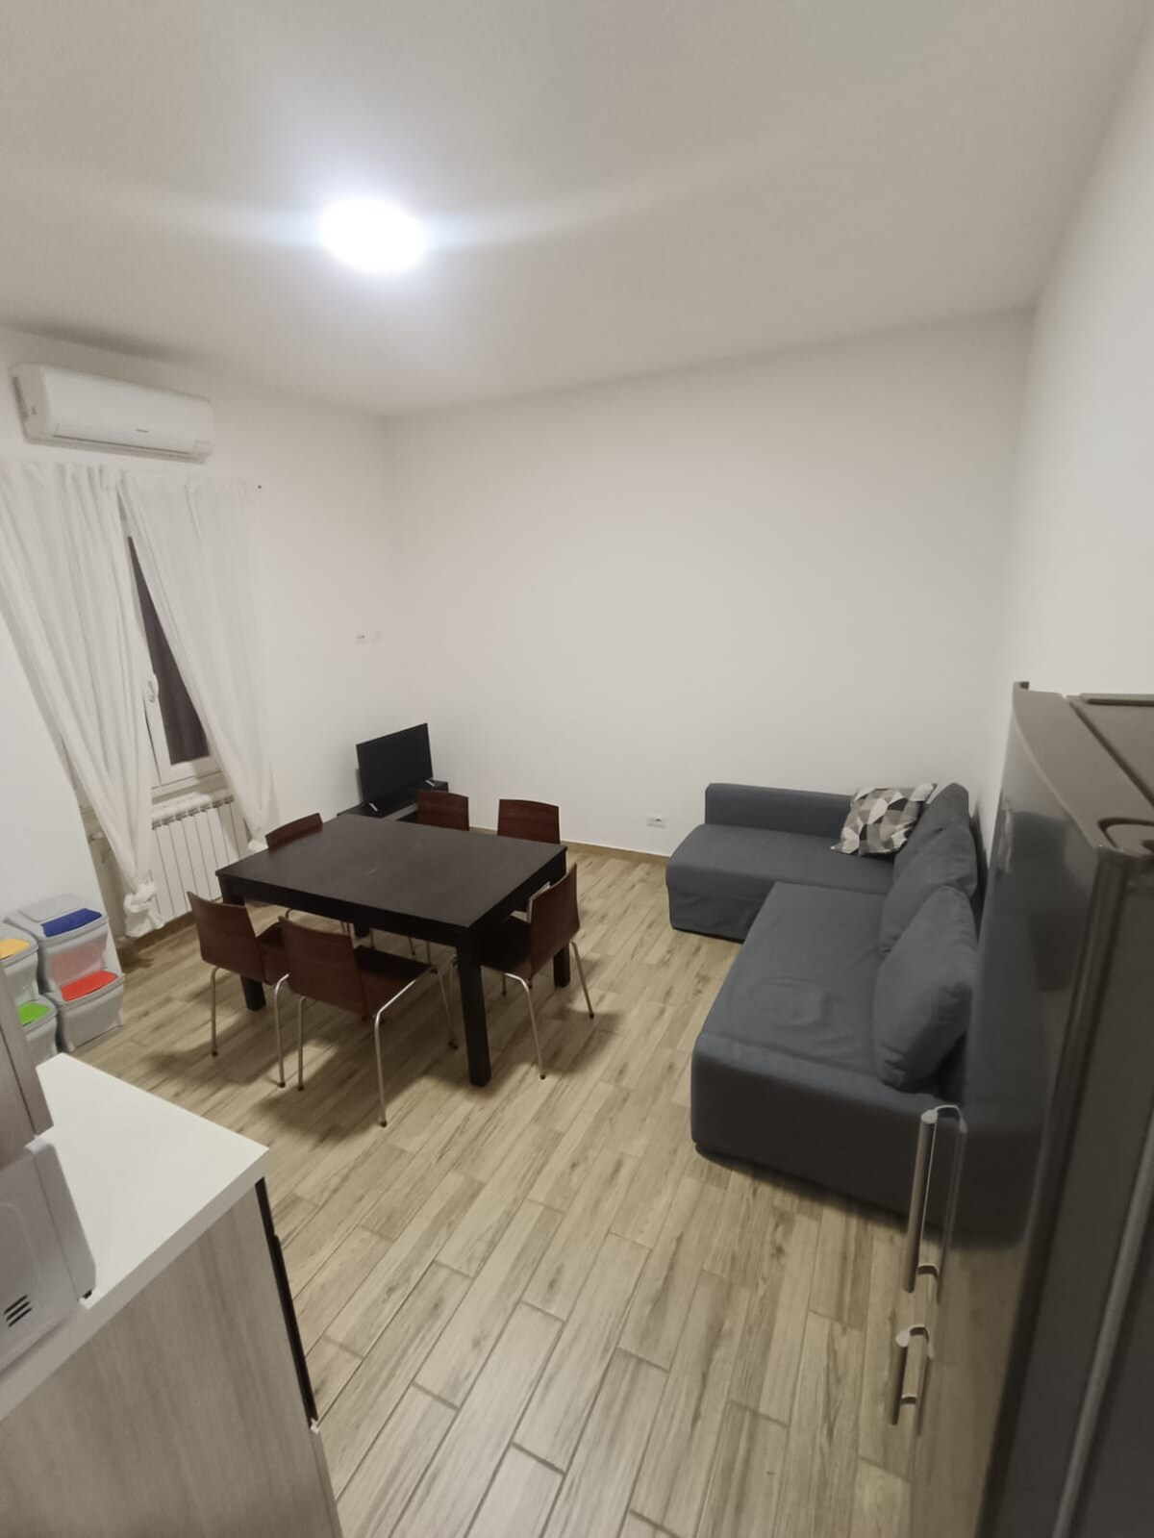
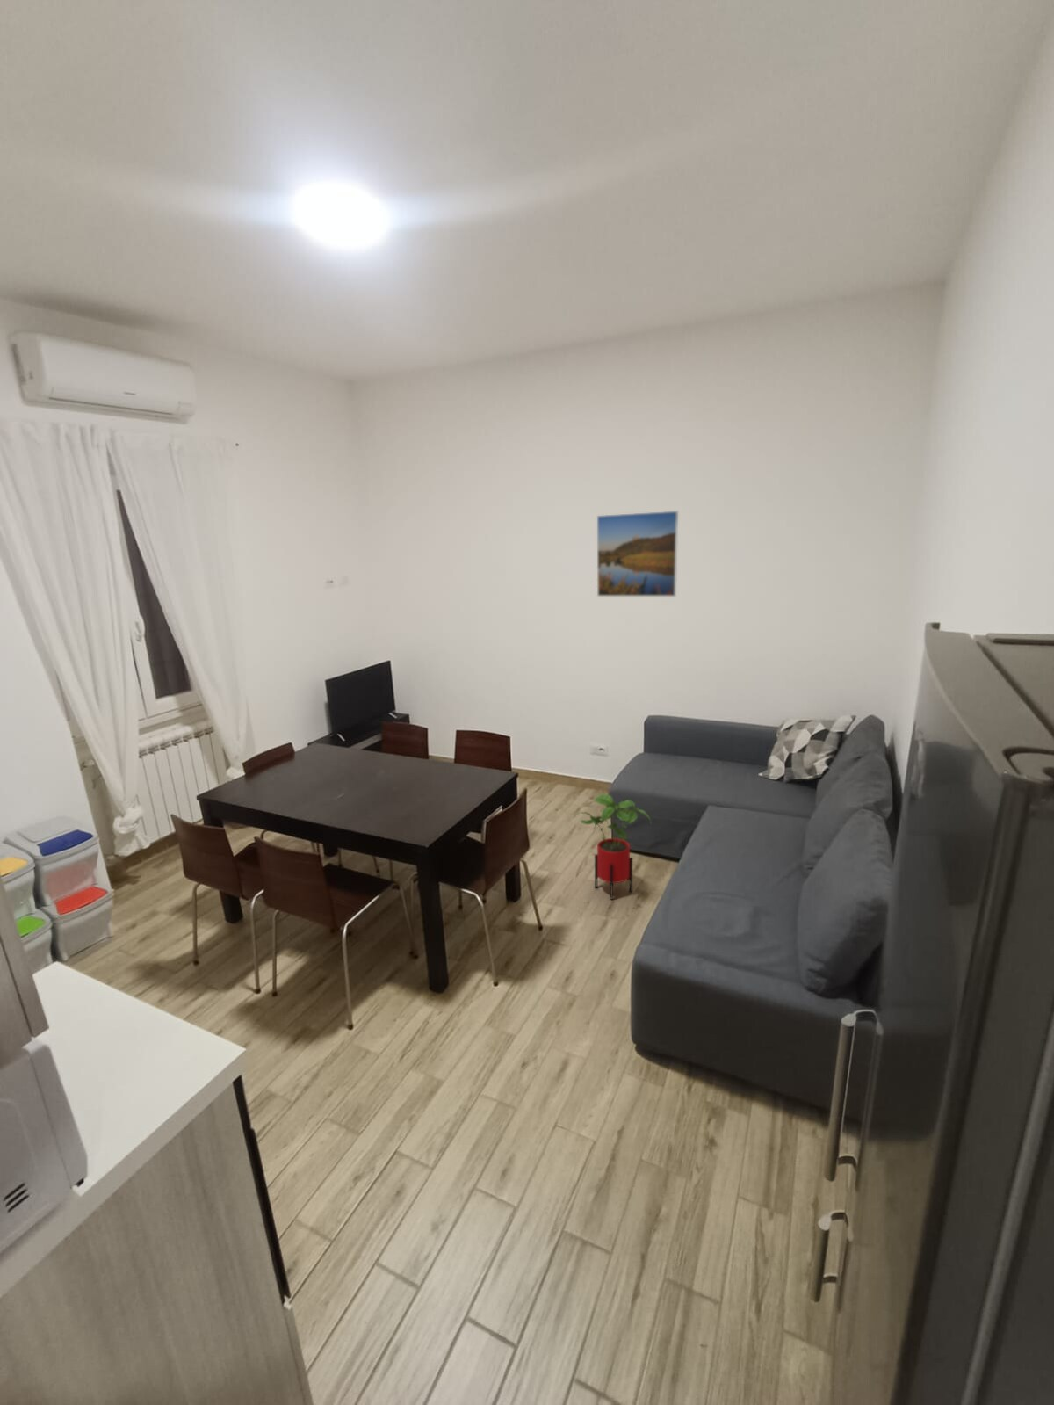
+ house plant (610, 840)
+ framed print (636, 556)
